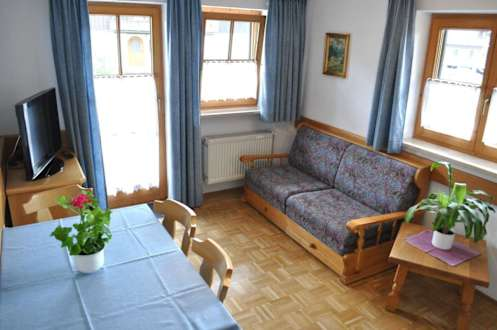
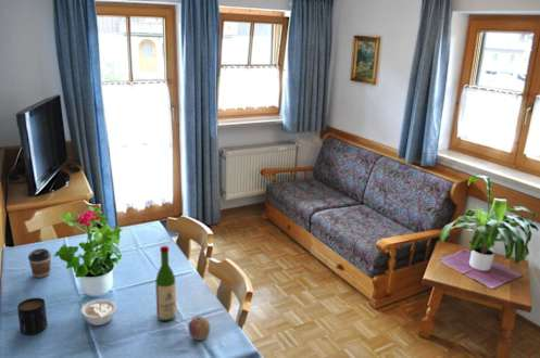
+ mug (33, 319)
+ coffee cup (40, 261)
+ apple (199, 328)
+ wine bottle (165, 282)
+ legume (100, 312)
